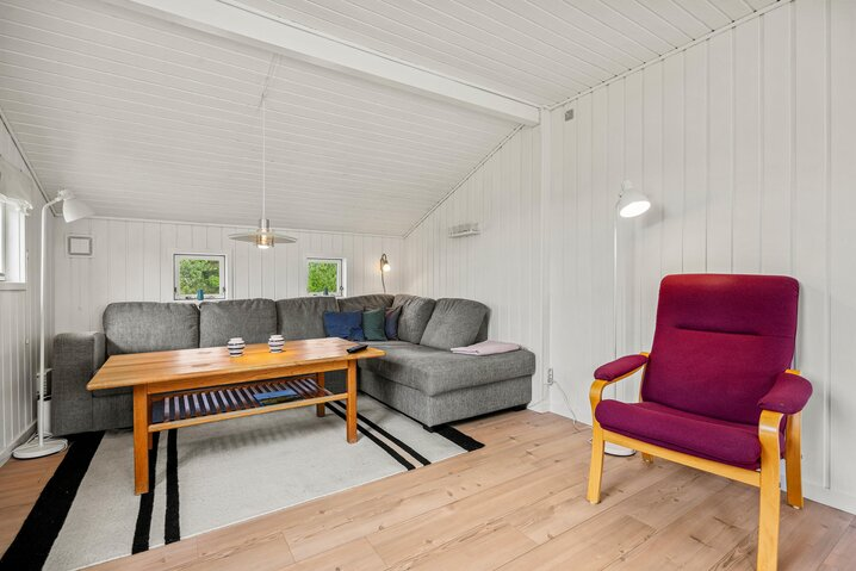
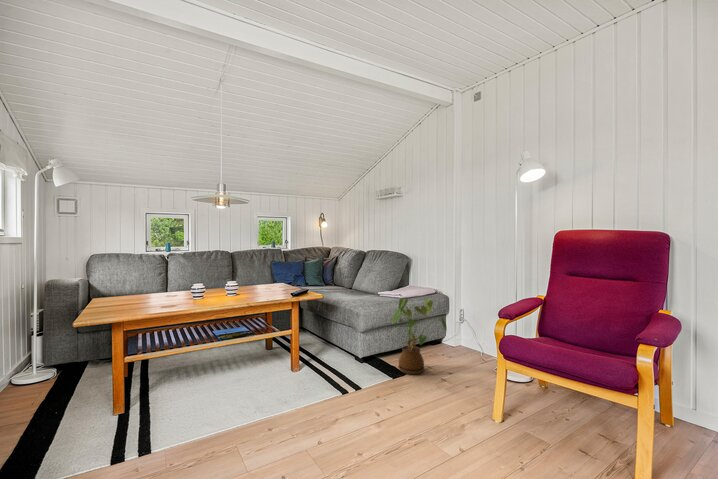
+ house plant (414, 335)
